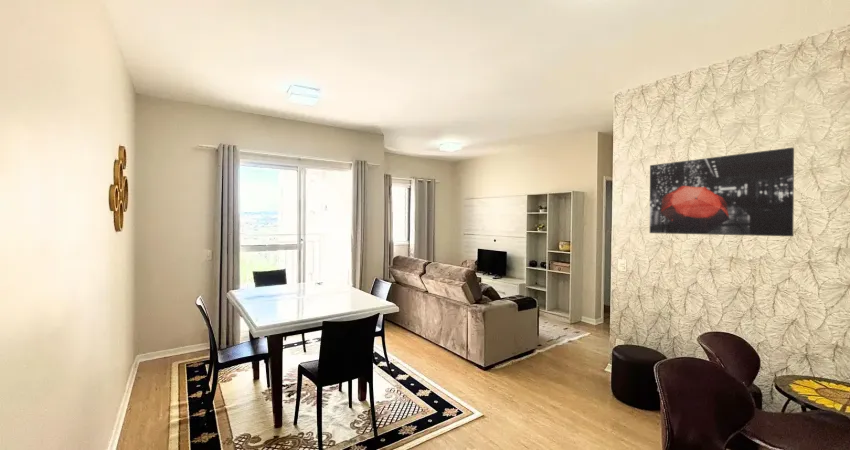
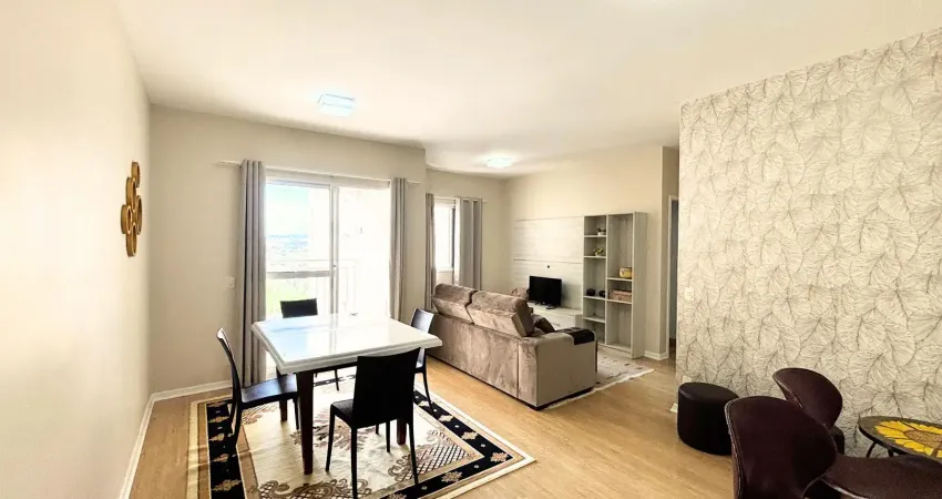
- wall art (712, 196)
